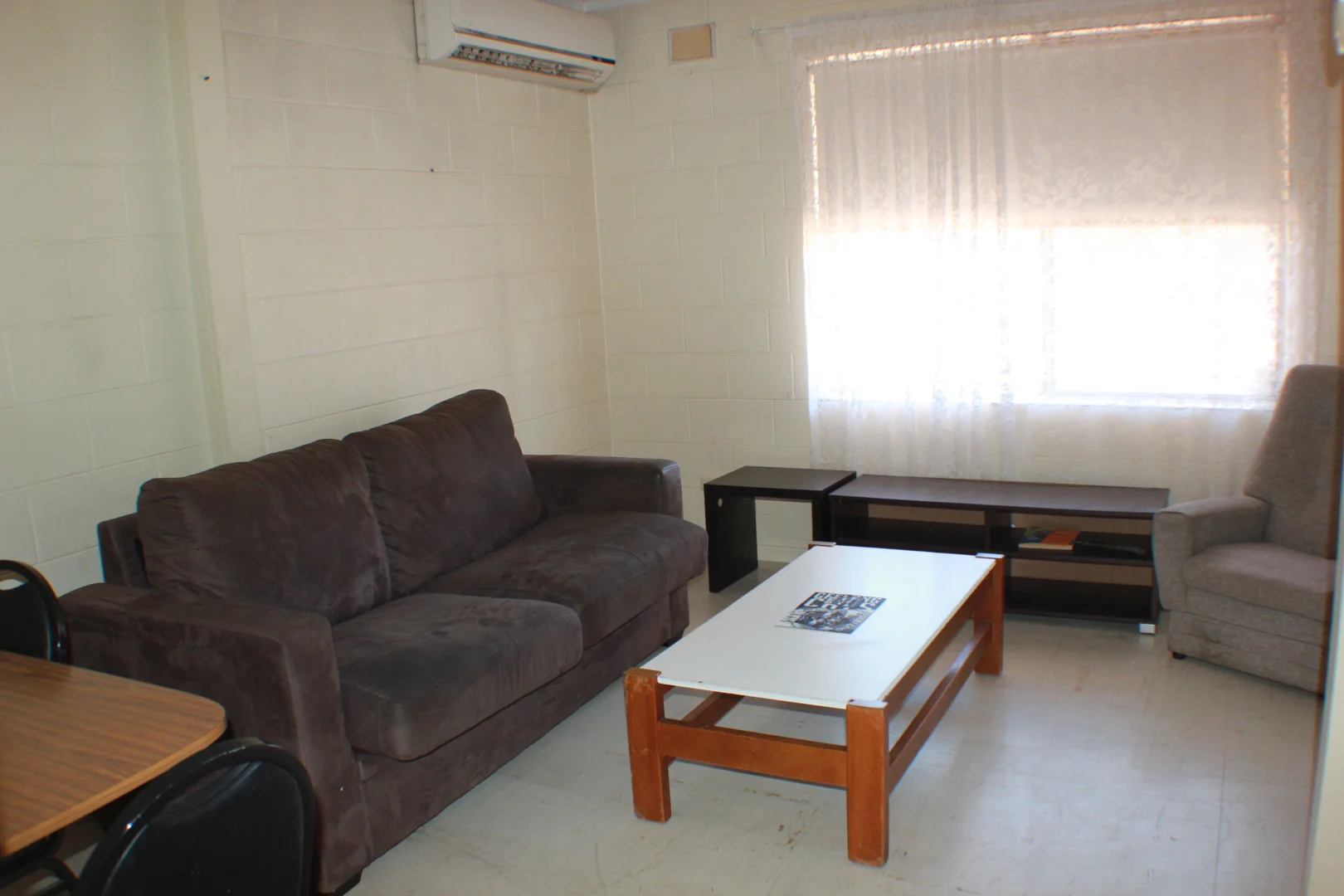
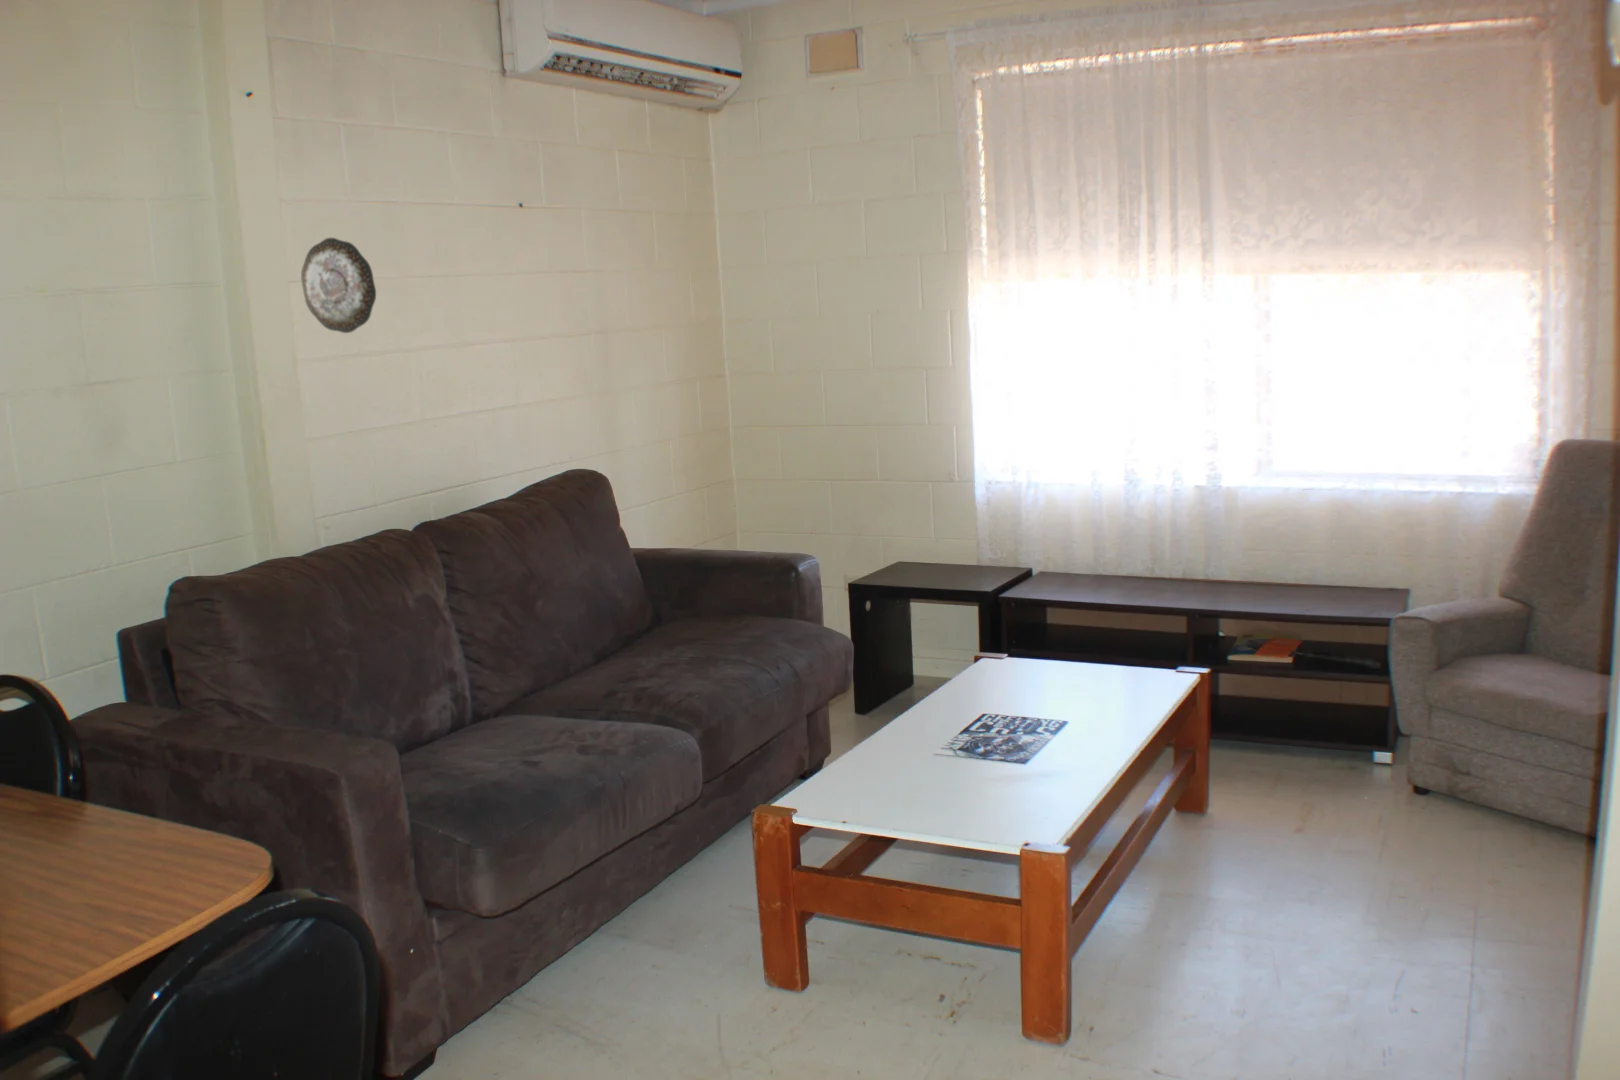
+ decorative plate (336, 284)
